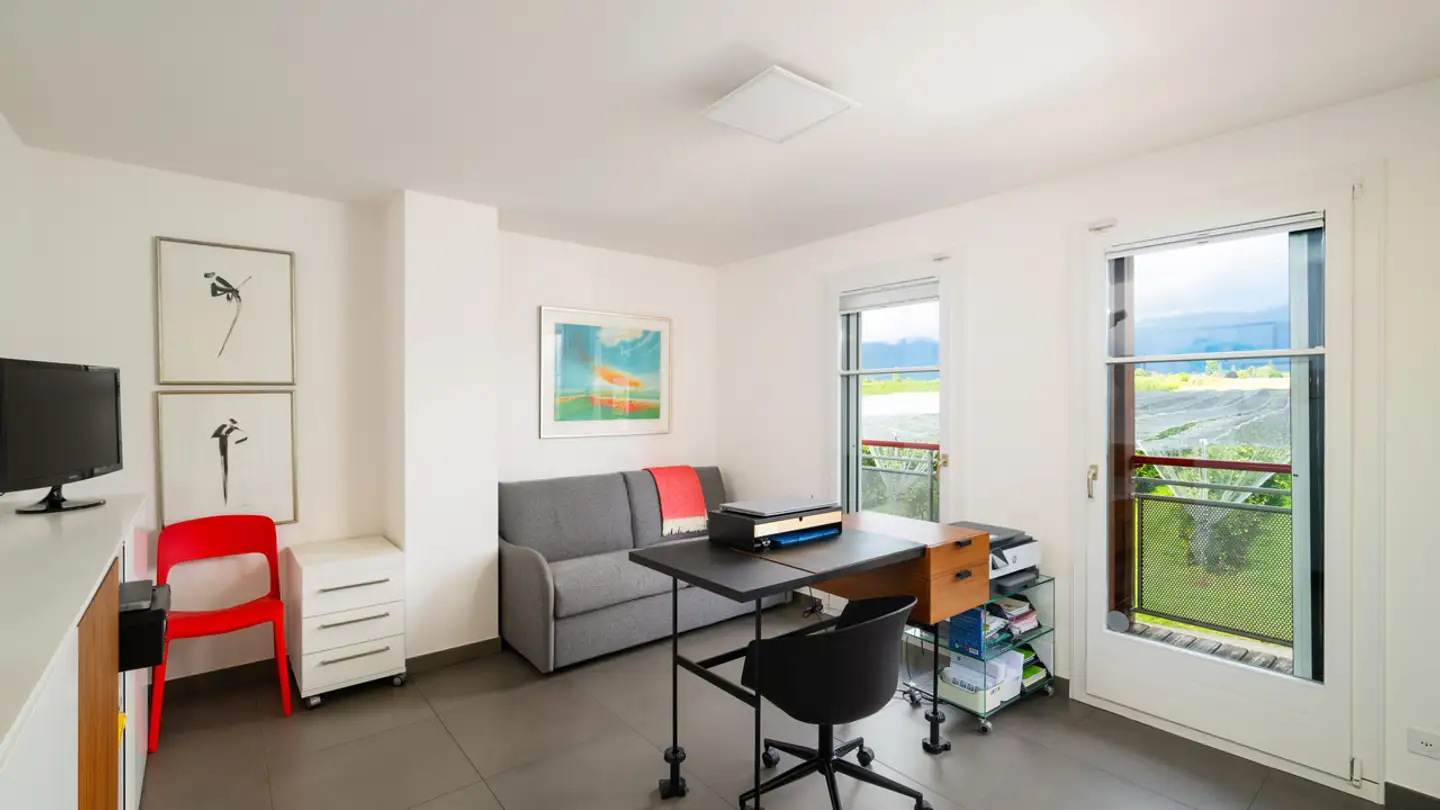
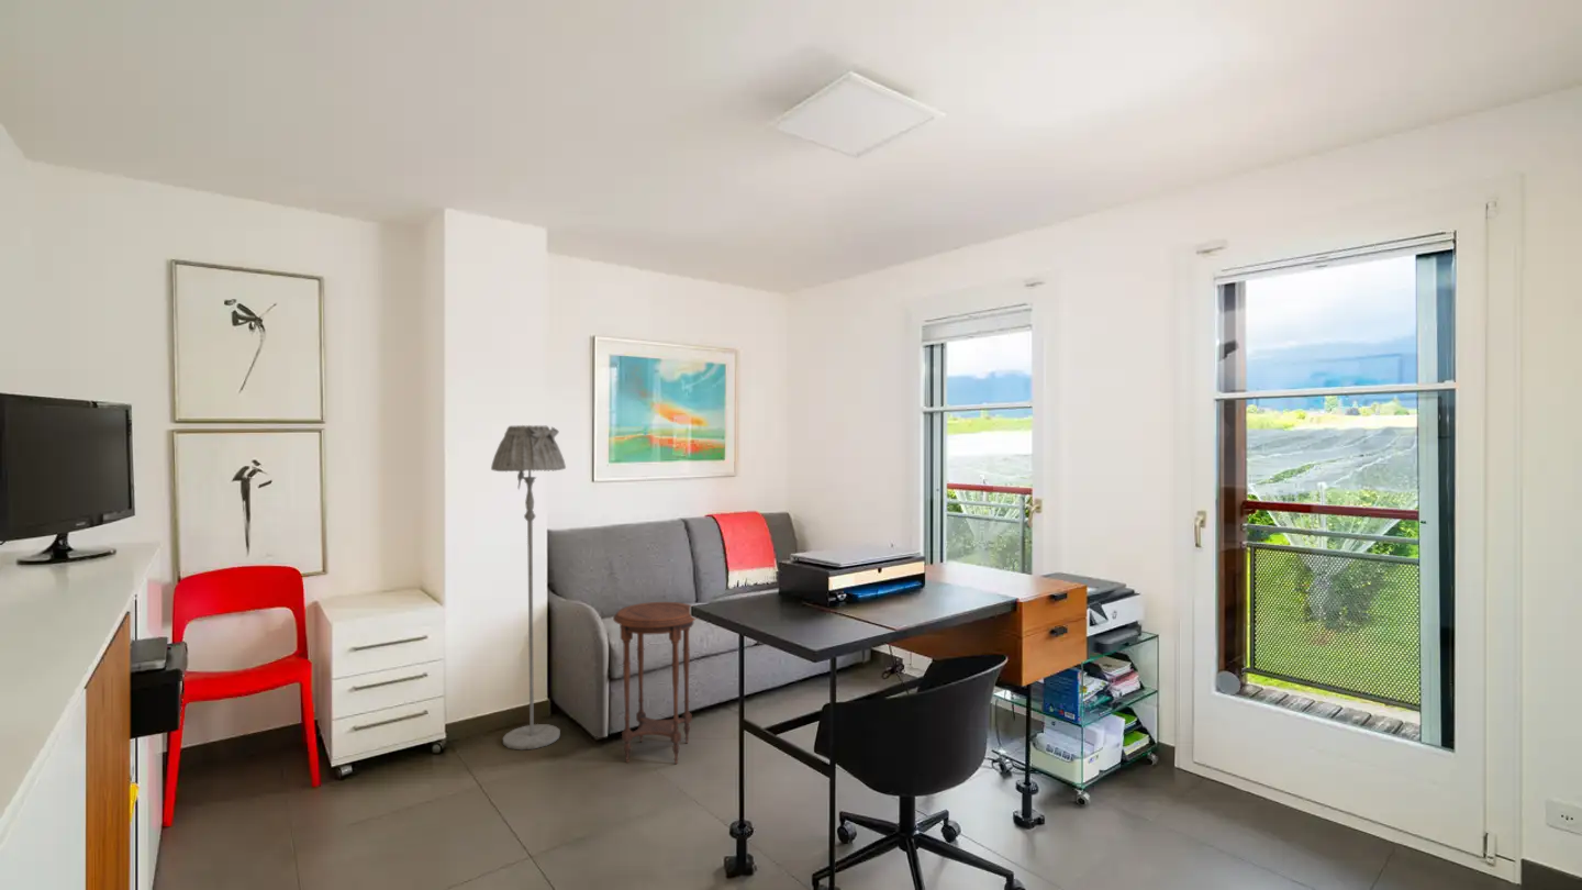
+ side table (672, 681)
+ floor lamp (530, 581)
